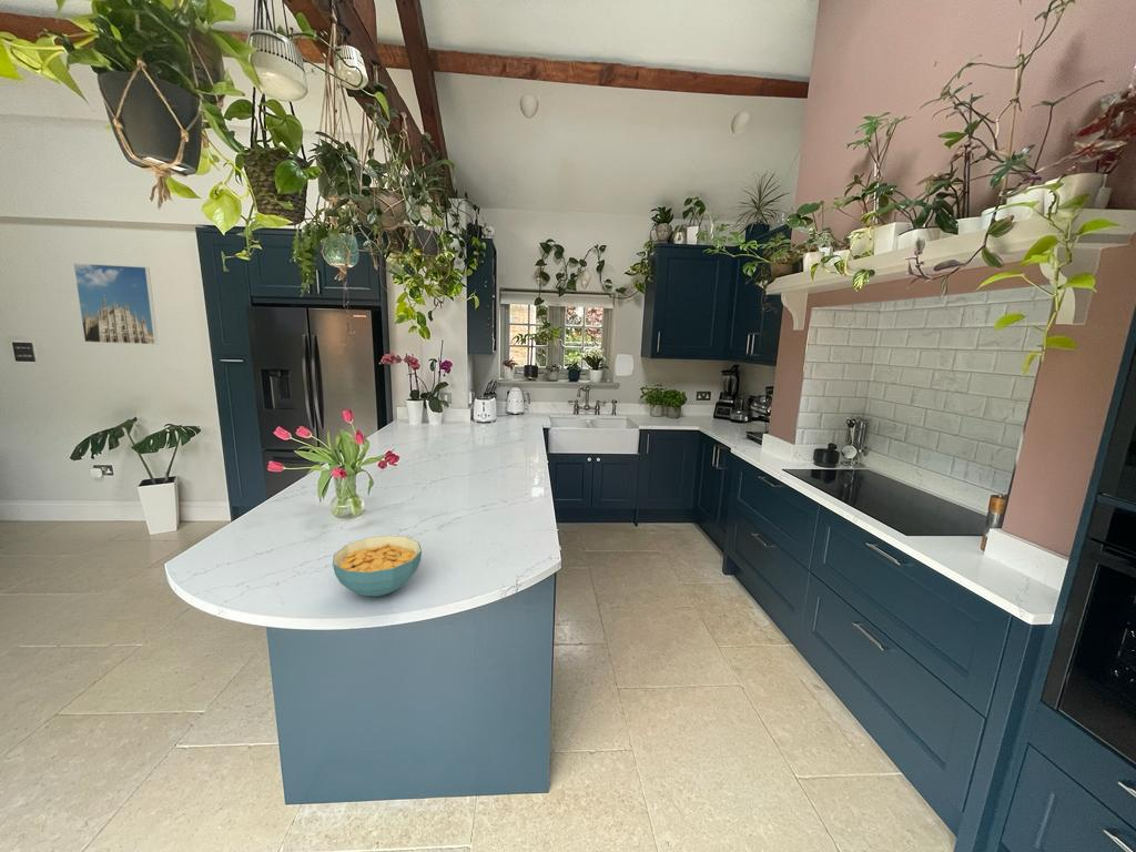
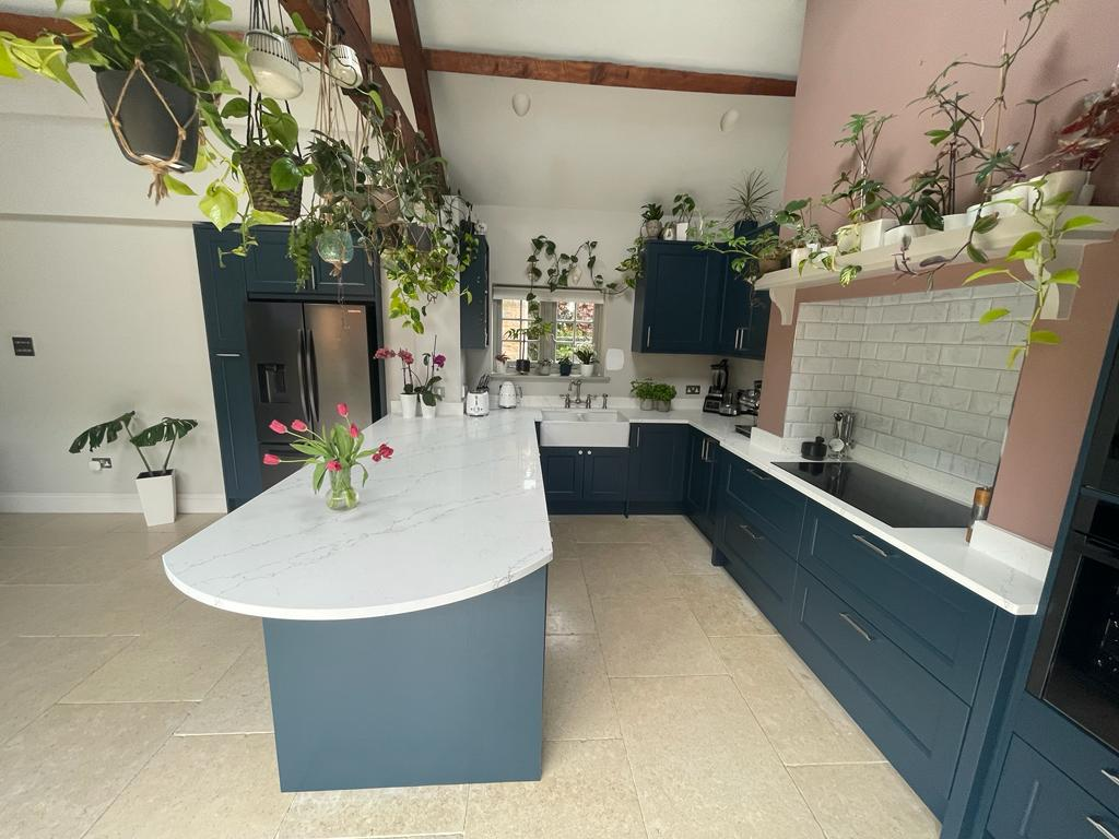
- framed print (116, 304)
- cereal bowl (378, 571)
